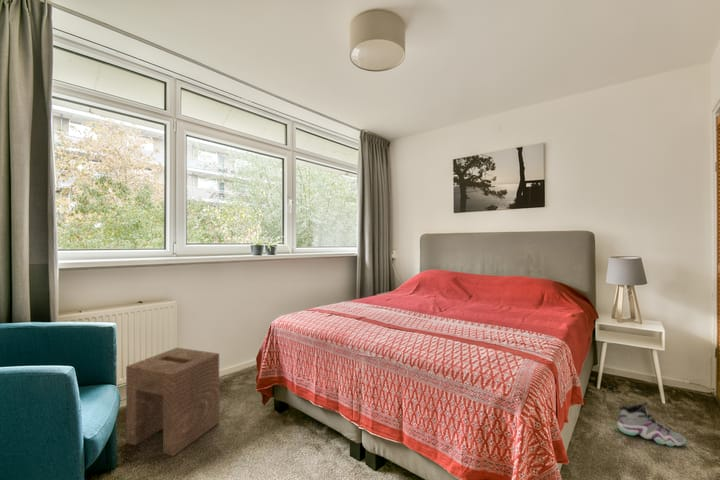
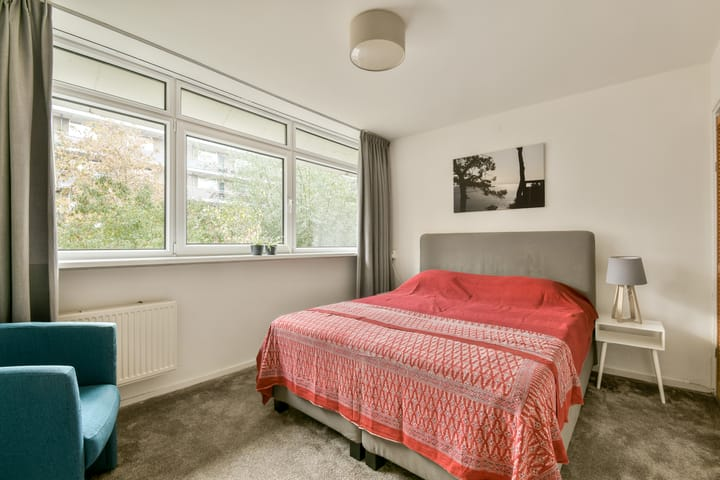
- stool (175, 395)
- sneaker (650, 420)
